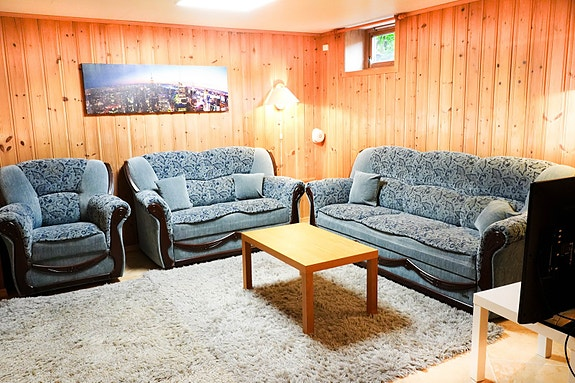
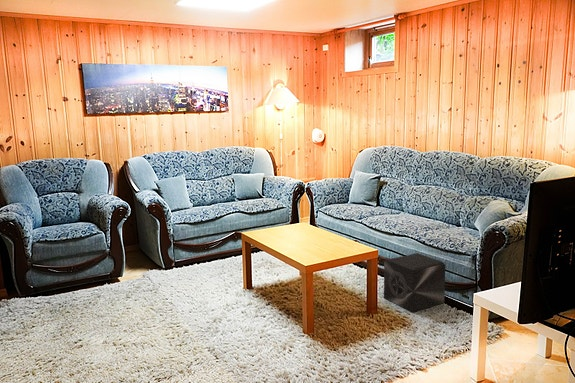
+ speaker (413, 280)
